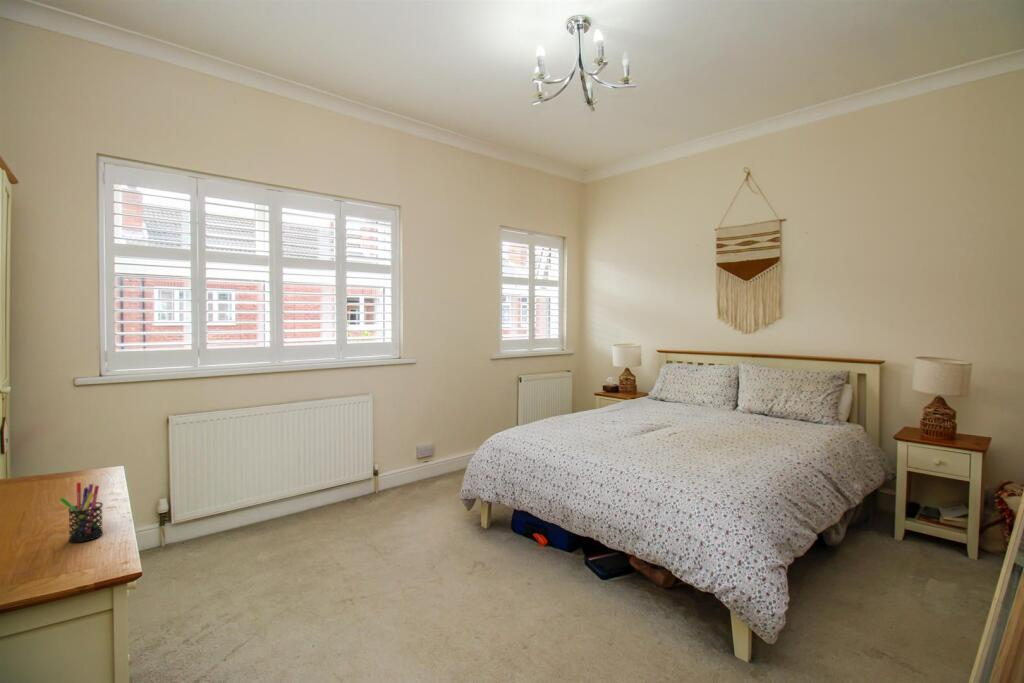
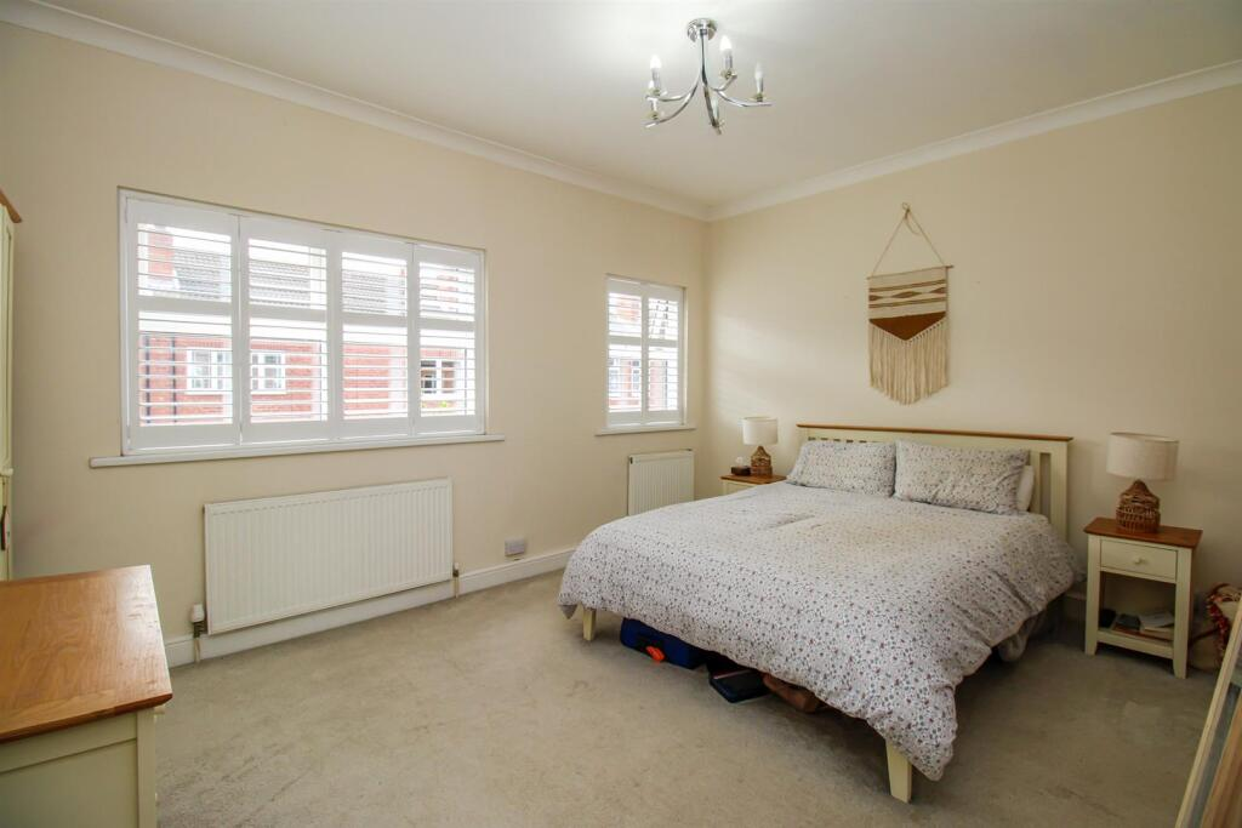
- pen holder (81, 511)
